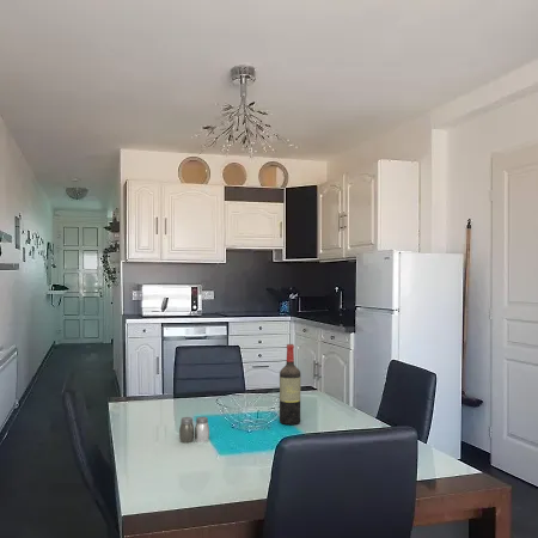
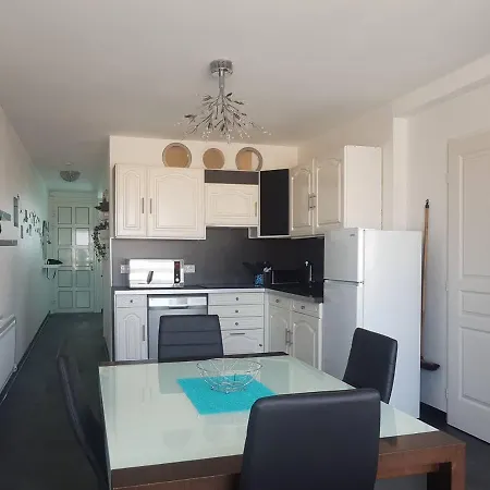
- salt and pepper shaker (195, 429)
- wine bottle (289, 383)
